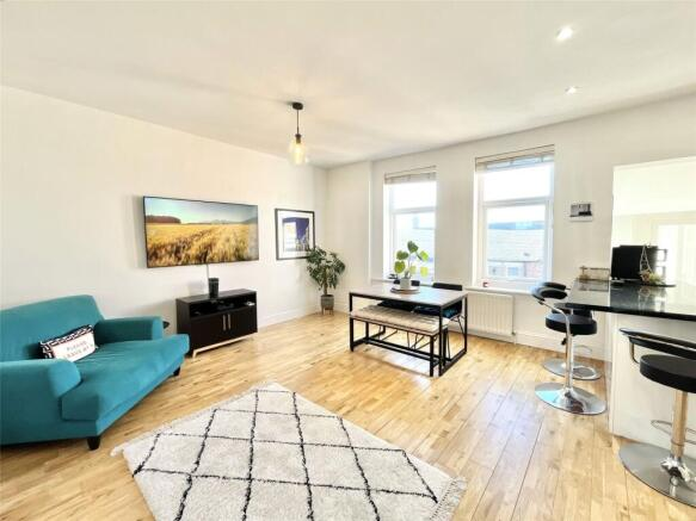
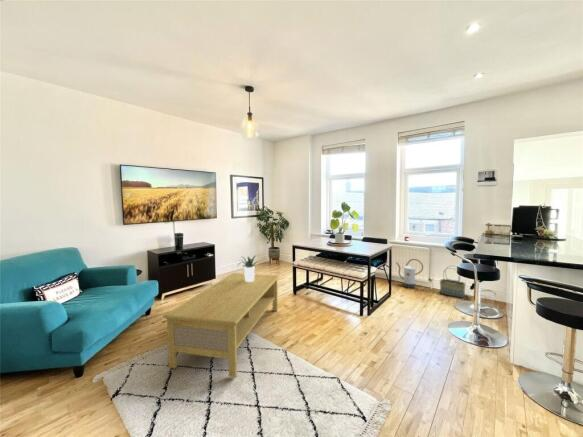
+ watering can (408, 272)
+ basket (452, 280)
+ potted plant (249, 268)
+ coffee table (234, 312)
